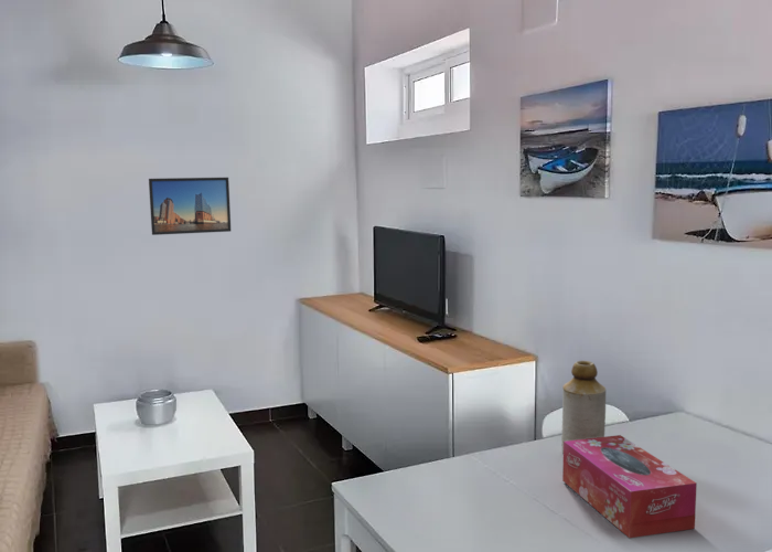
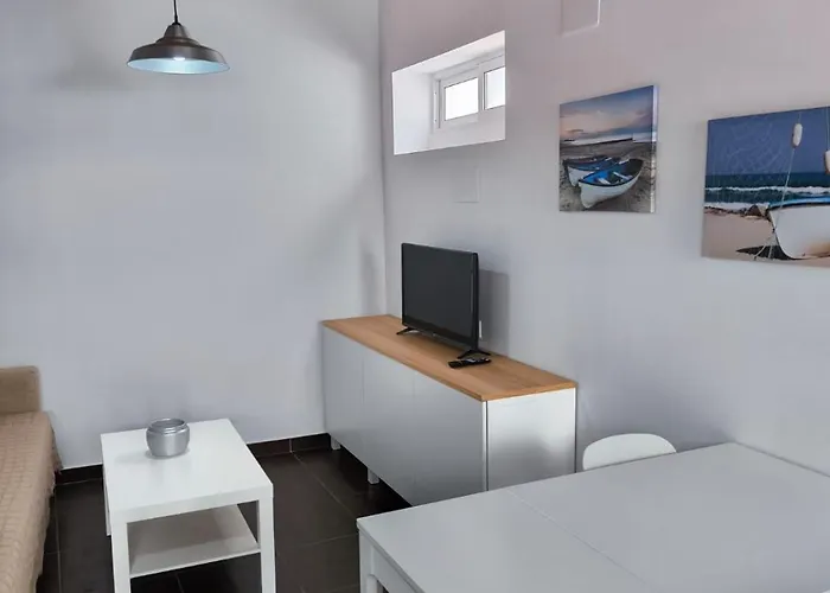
- tissue box (624, 481)
- bottle (583, 407)
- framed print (191, 205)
